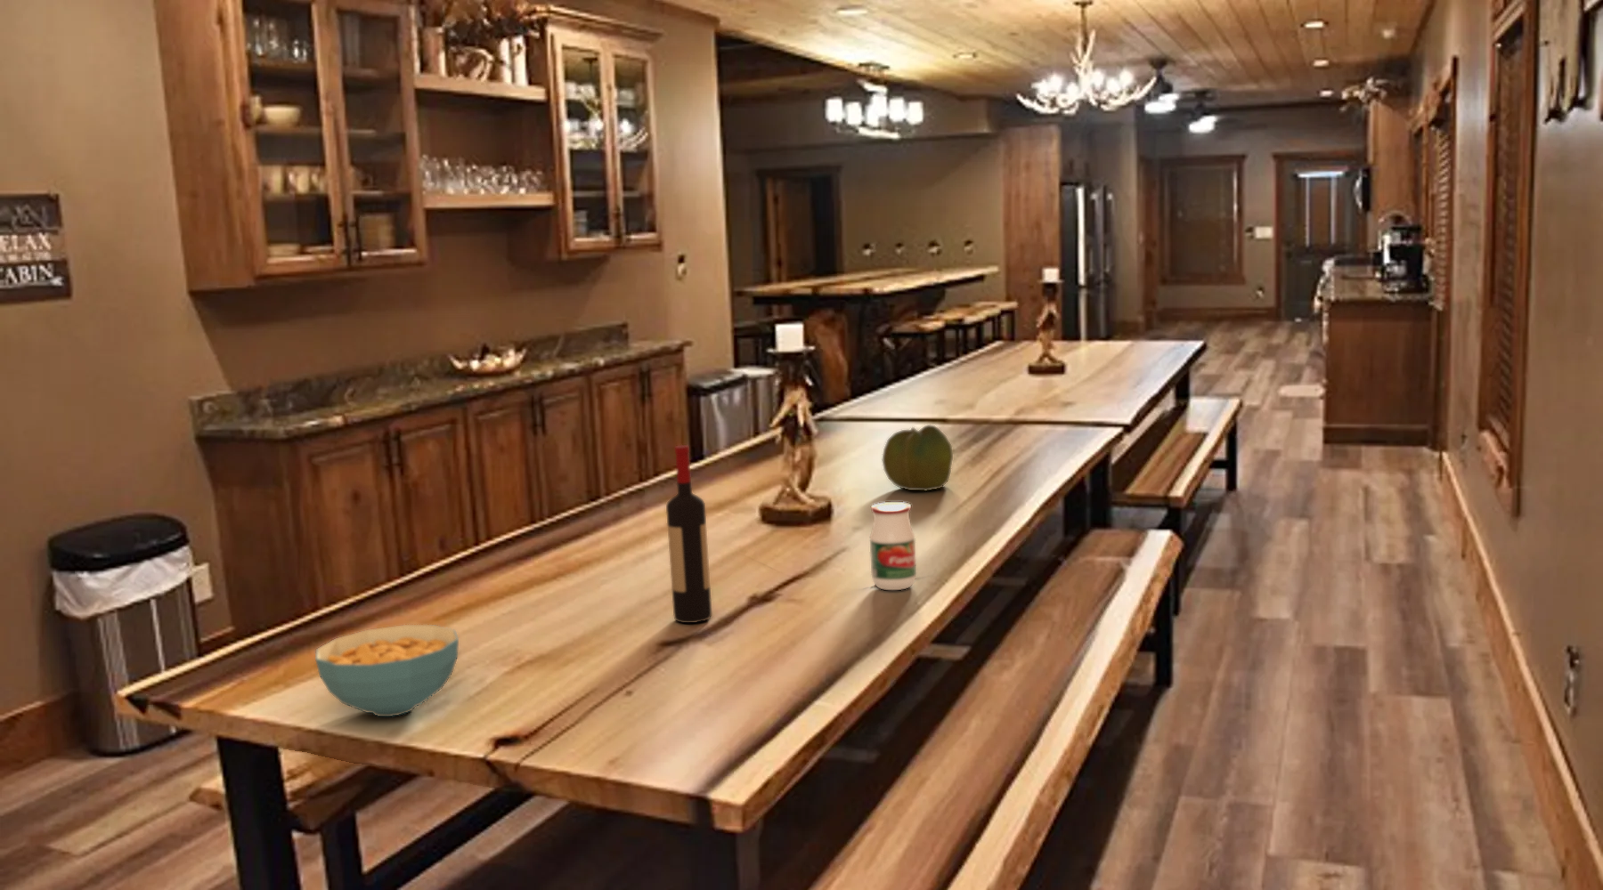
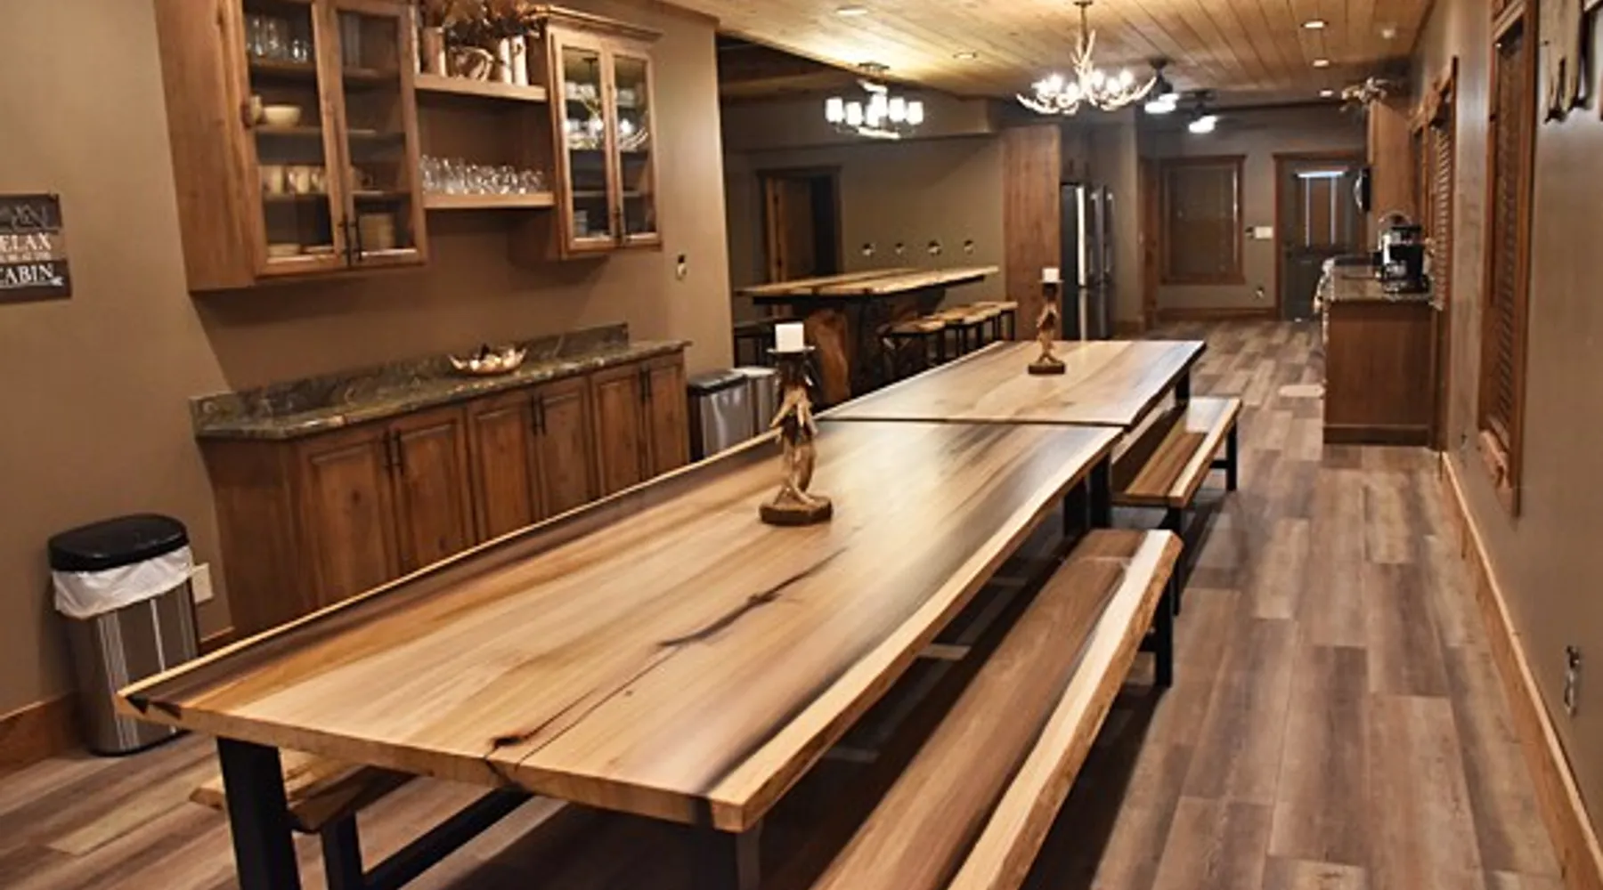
- wine bottle (686, 533)
- jar (893, 546)
- cereal bowl (390, 676)
- cabbage (923, 457)
